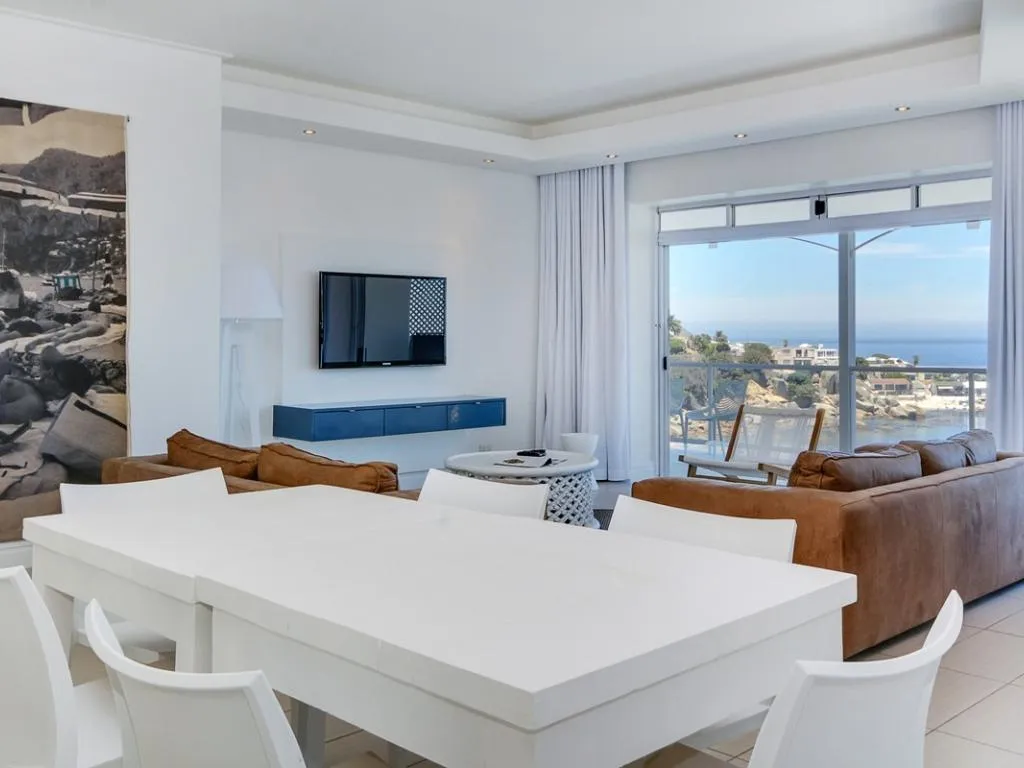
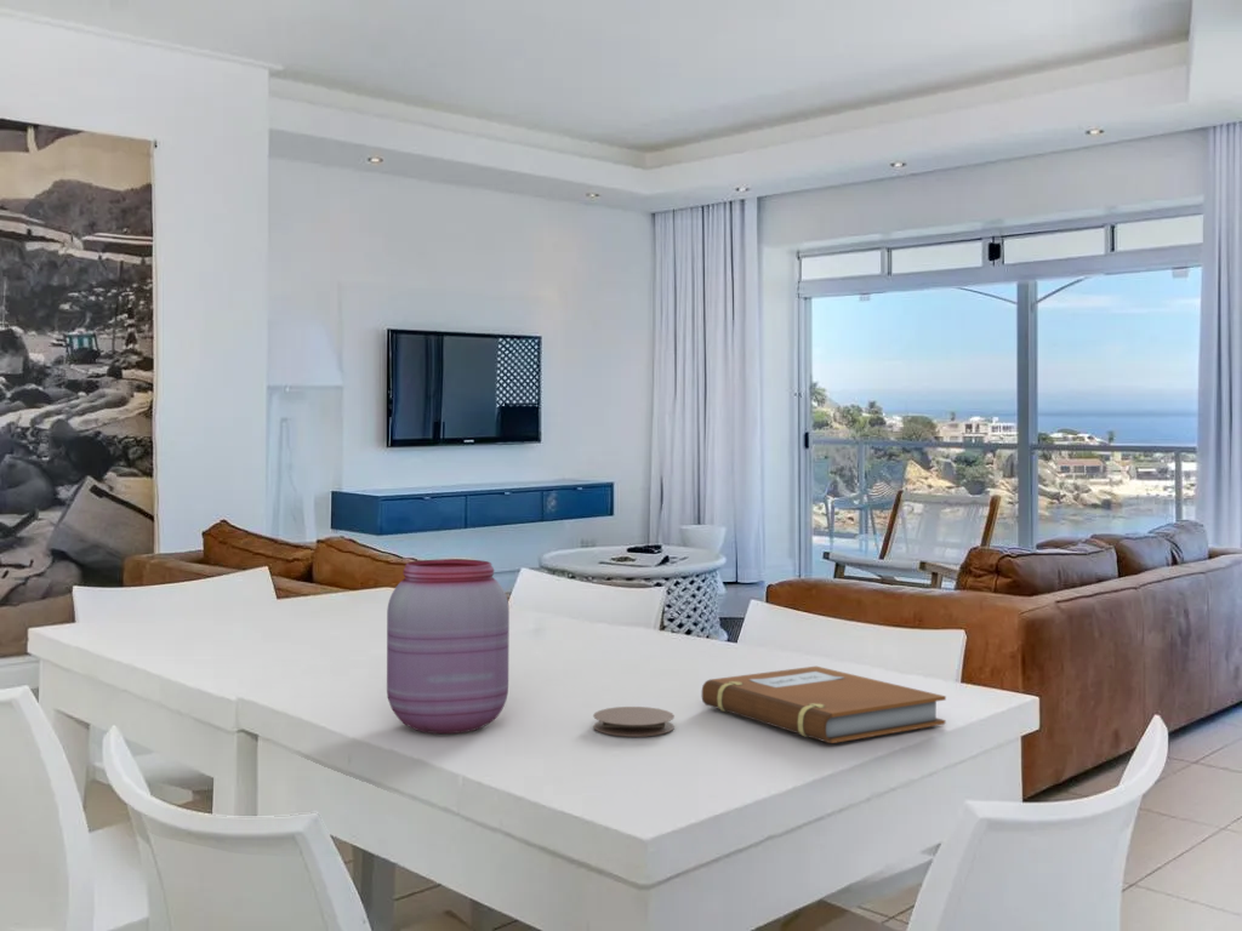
+ jar (448, 644)
+ notebook (815, 701)
+ coaster (633, 720)
